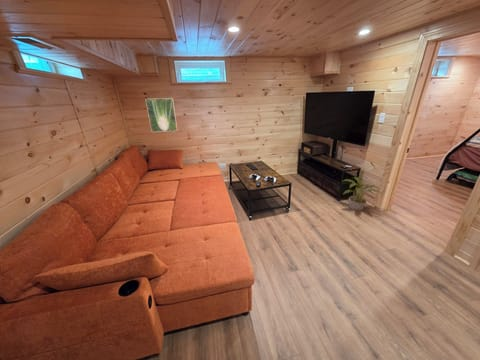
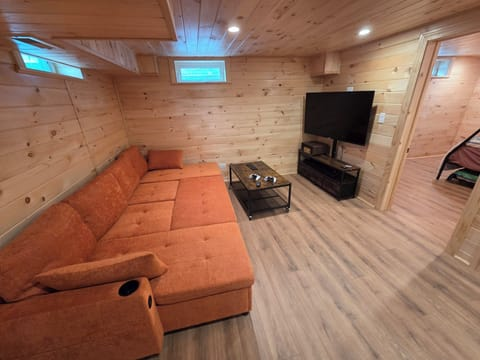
- potted plant (359, 194)
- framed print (162, 115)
